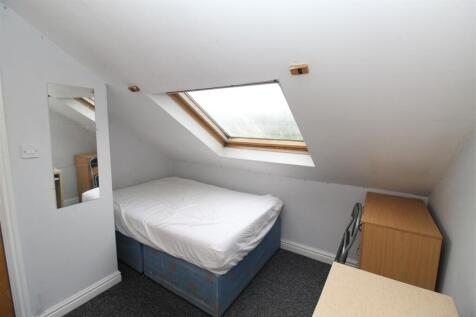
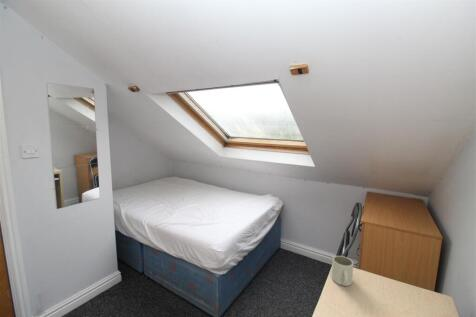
+ mug (343, 272)
